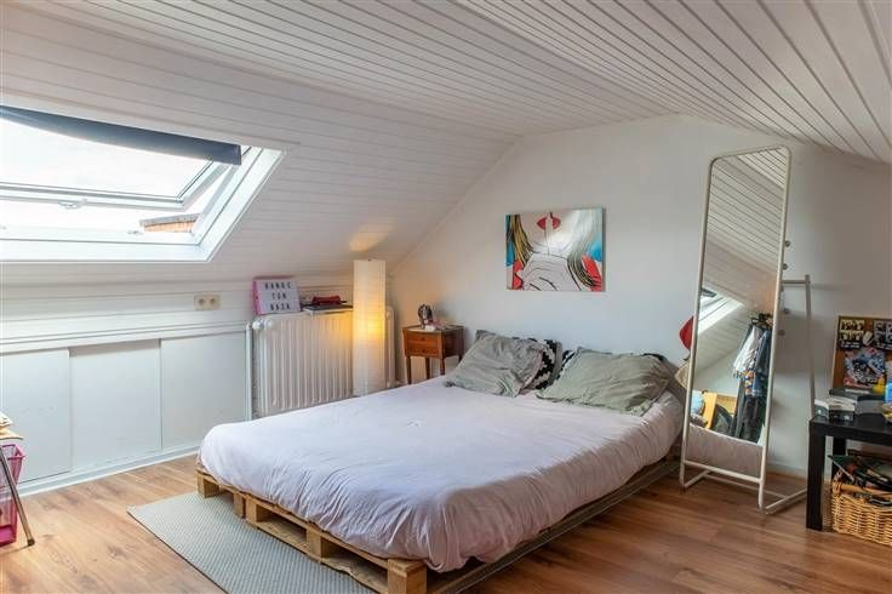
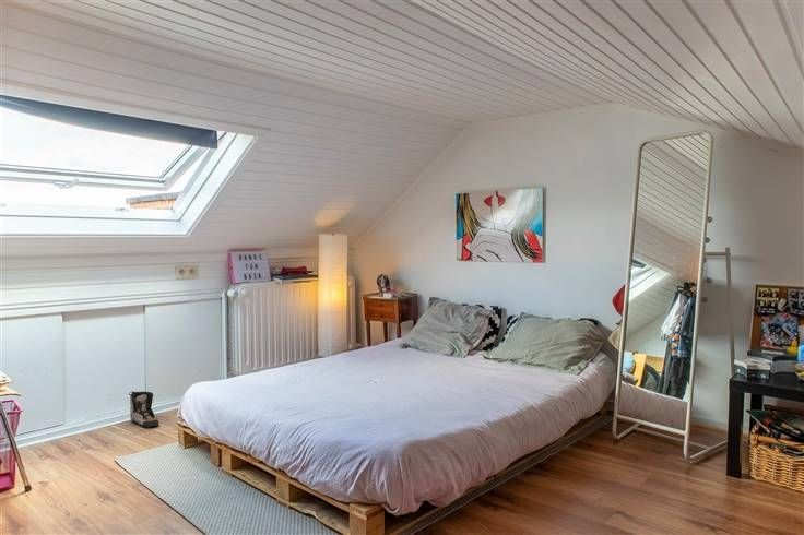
+ shoe (144, 408)
